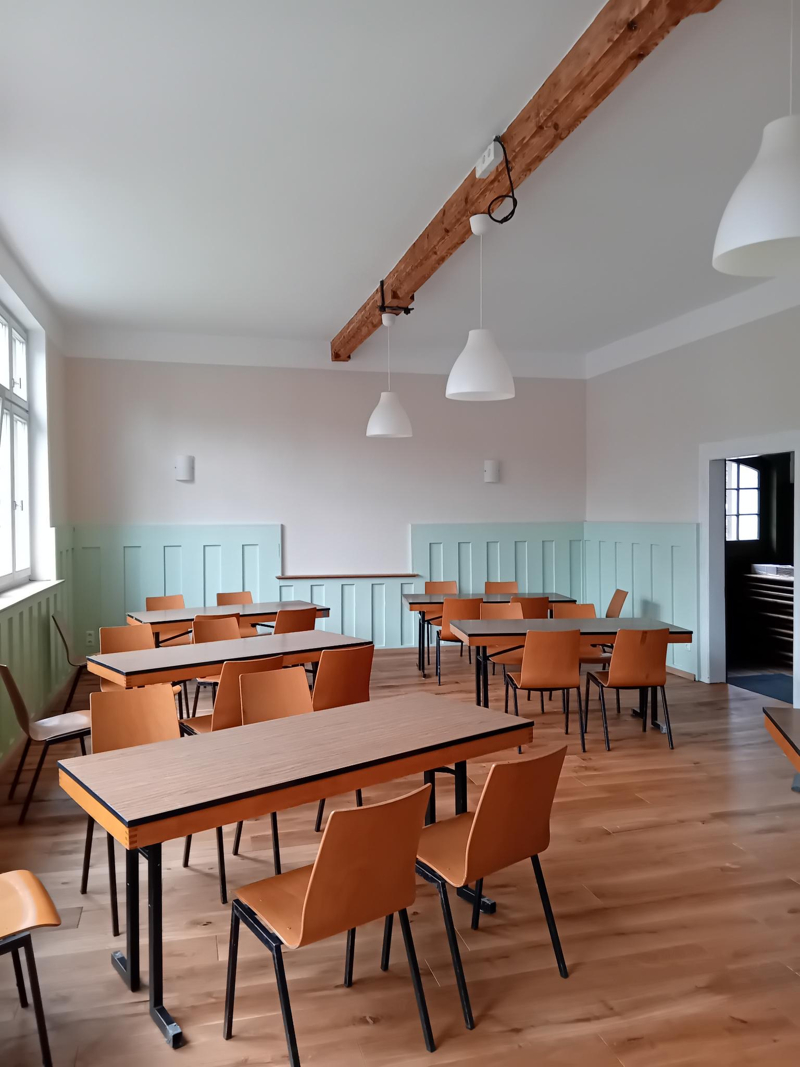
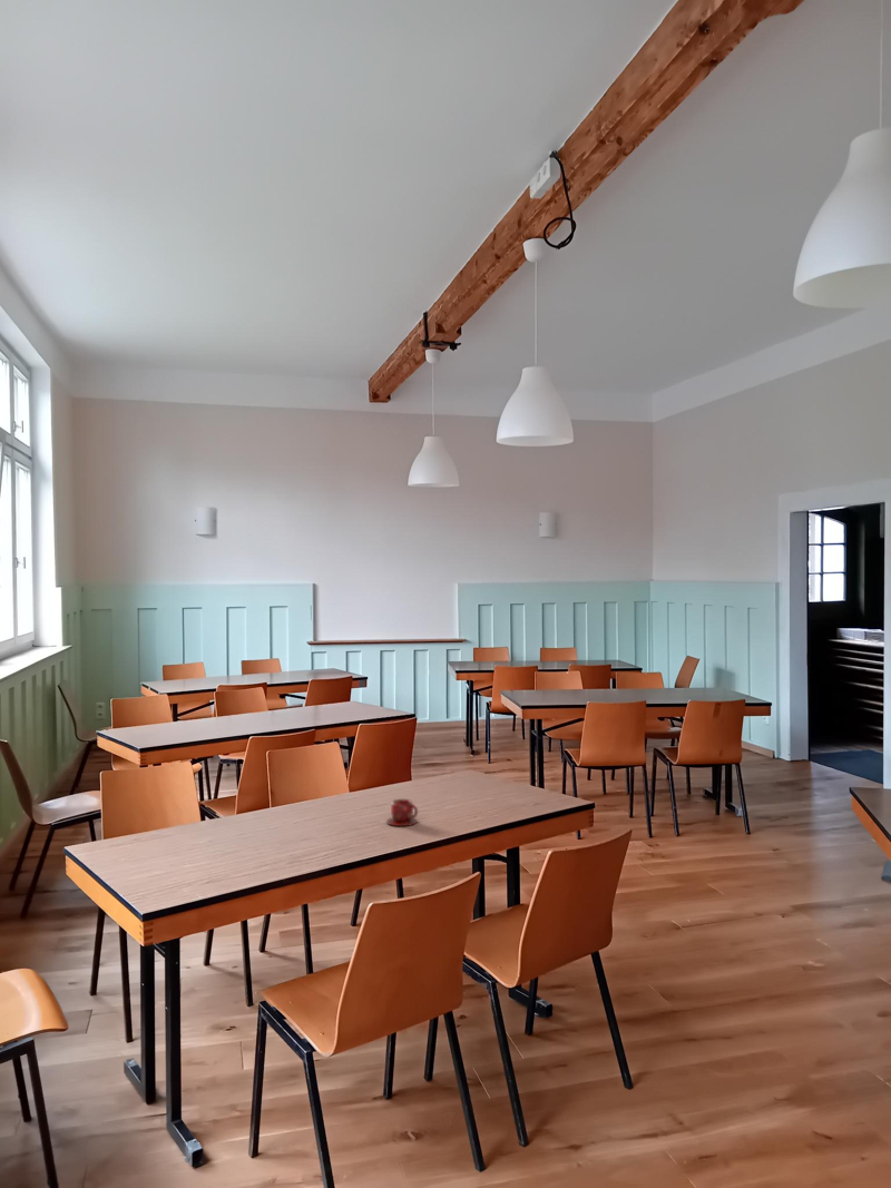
+ teacup (402, 812)
